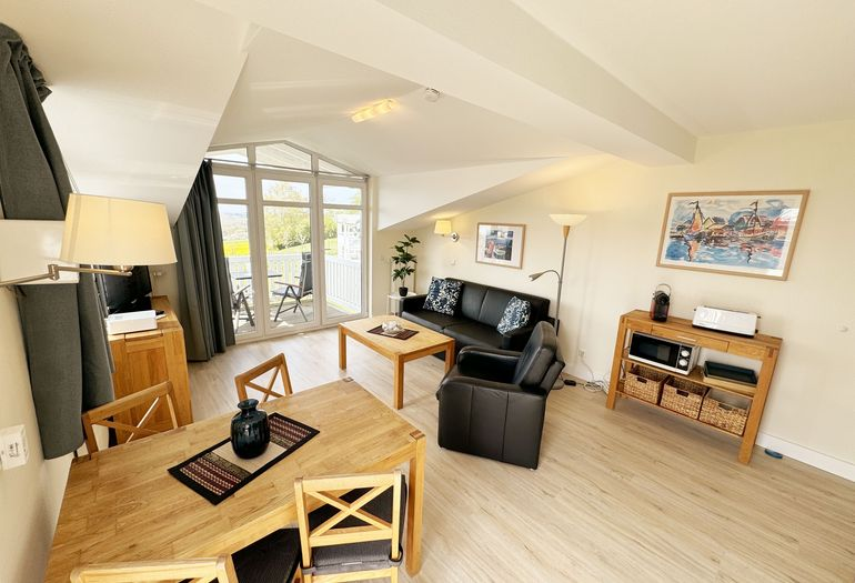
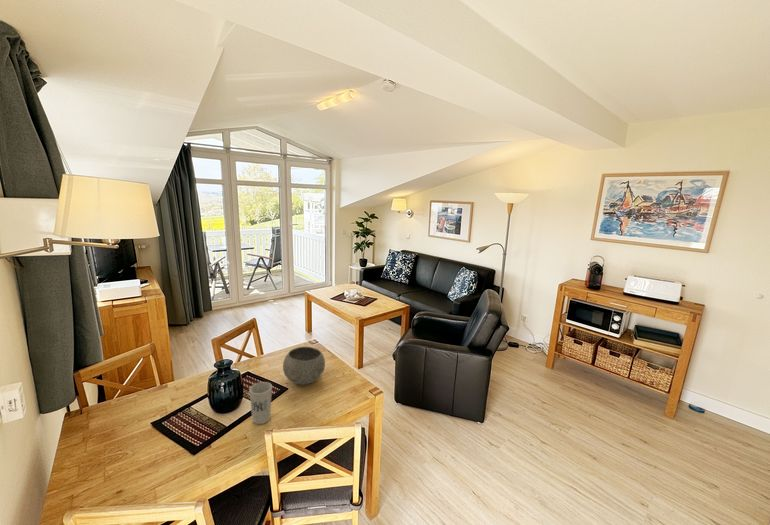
+ bowl (304, 365)
+ cup (261, 403)
